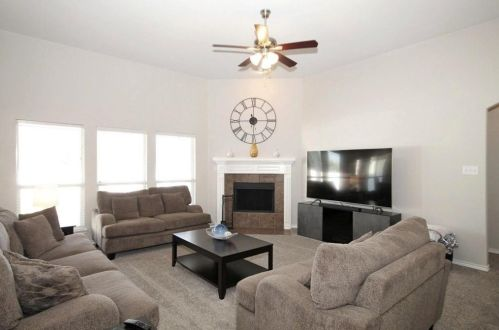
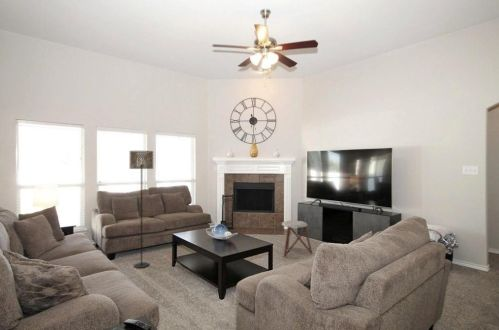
+ stool (295, 234)
+ floor lamp (141, 208)
